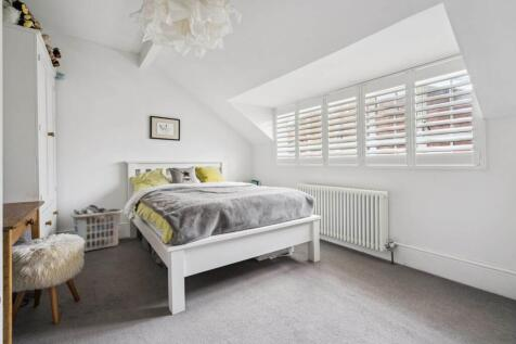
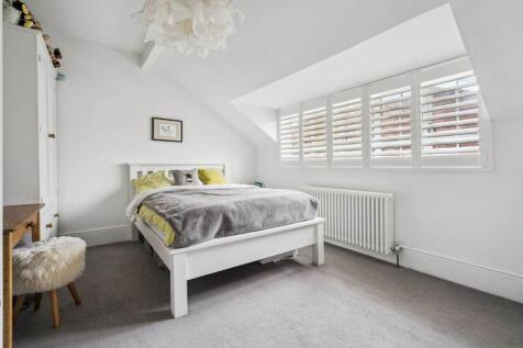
- clothes hamper (98, 226)
